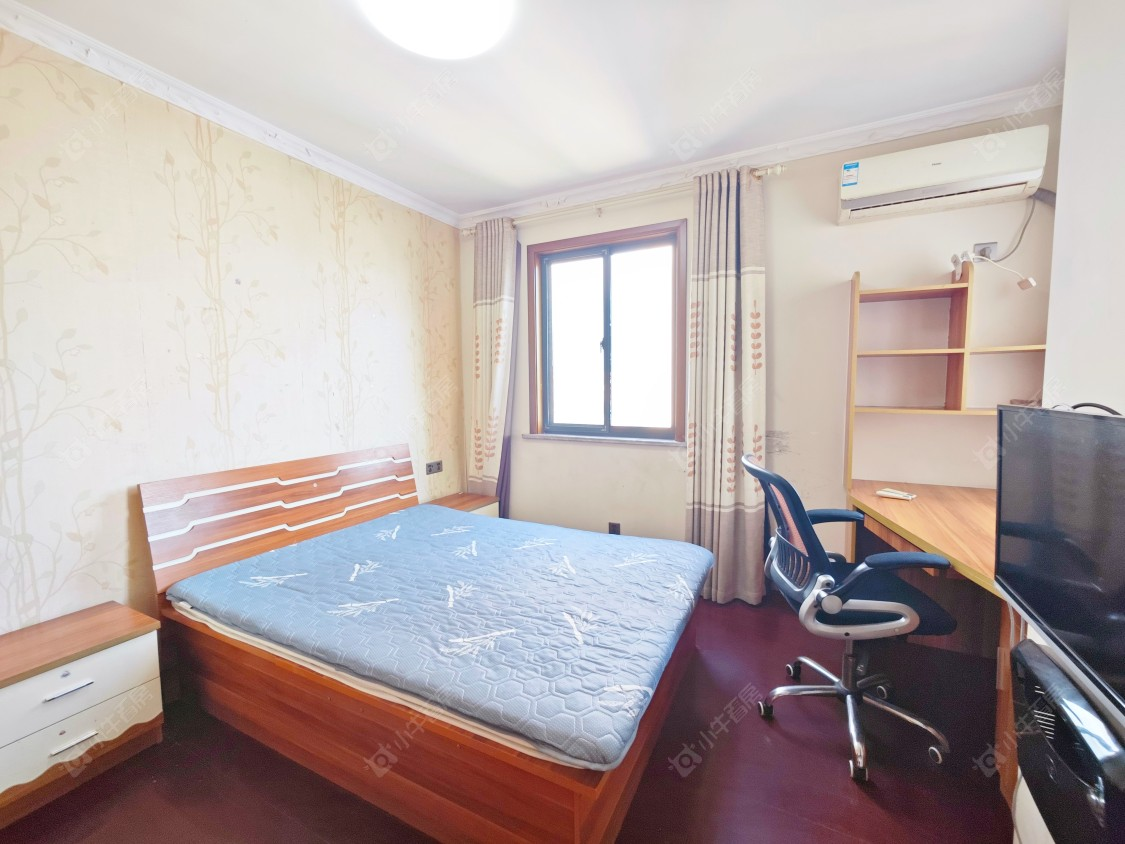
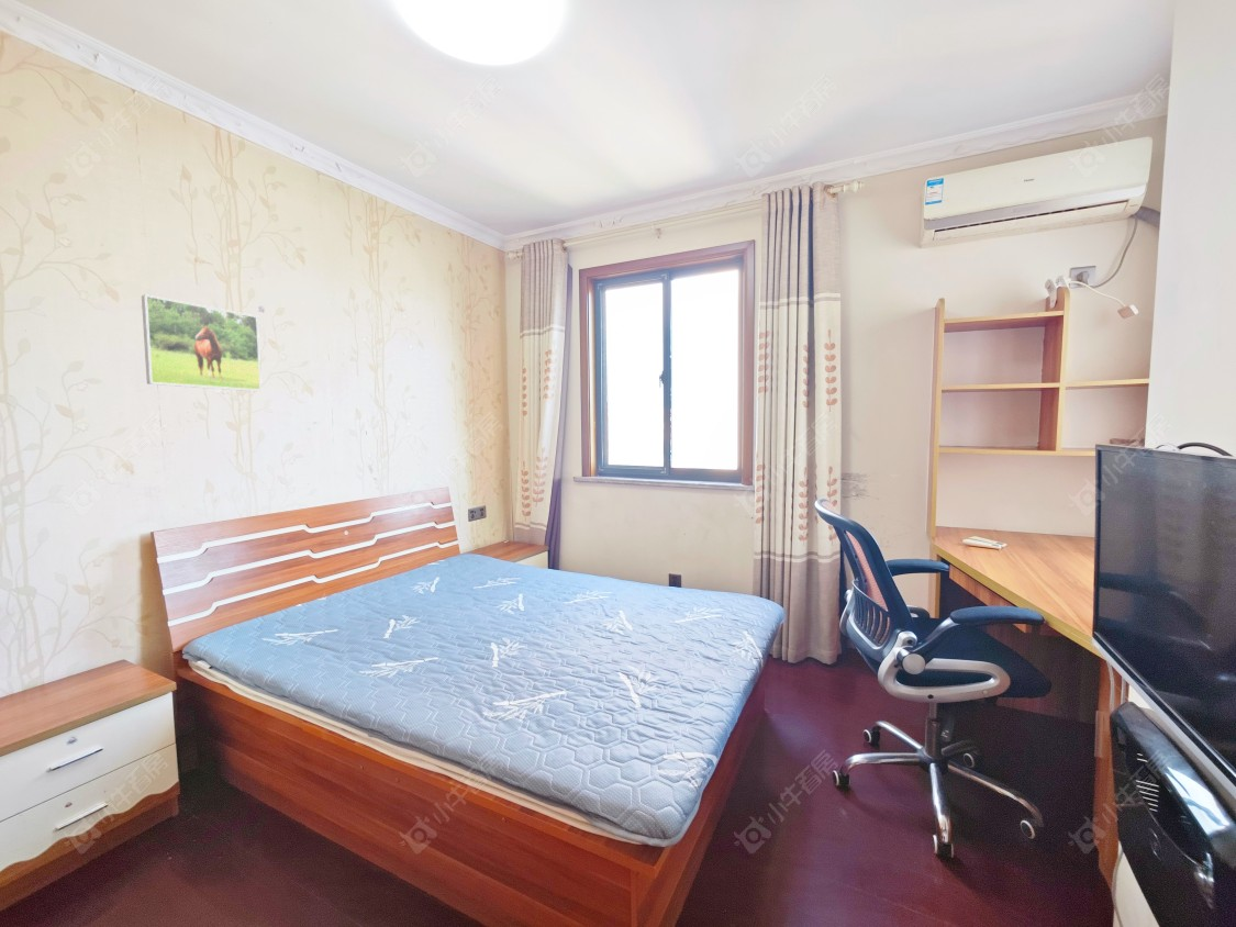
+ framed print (205, 347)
